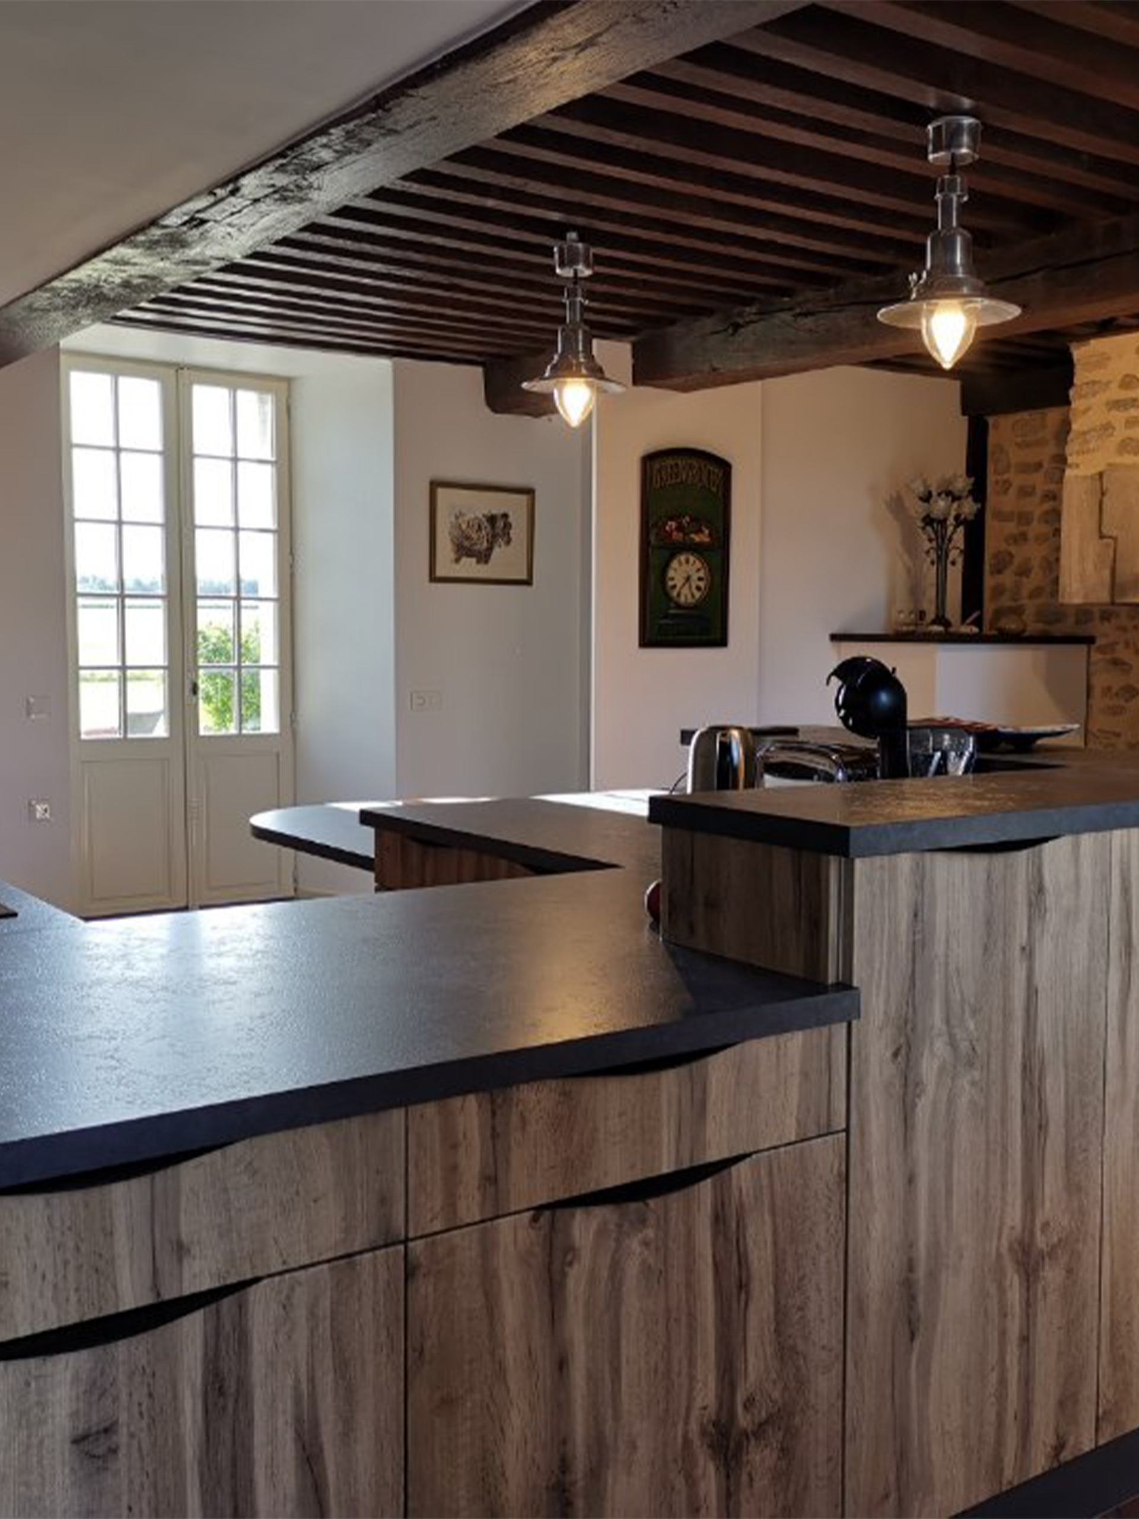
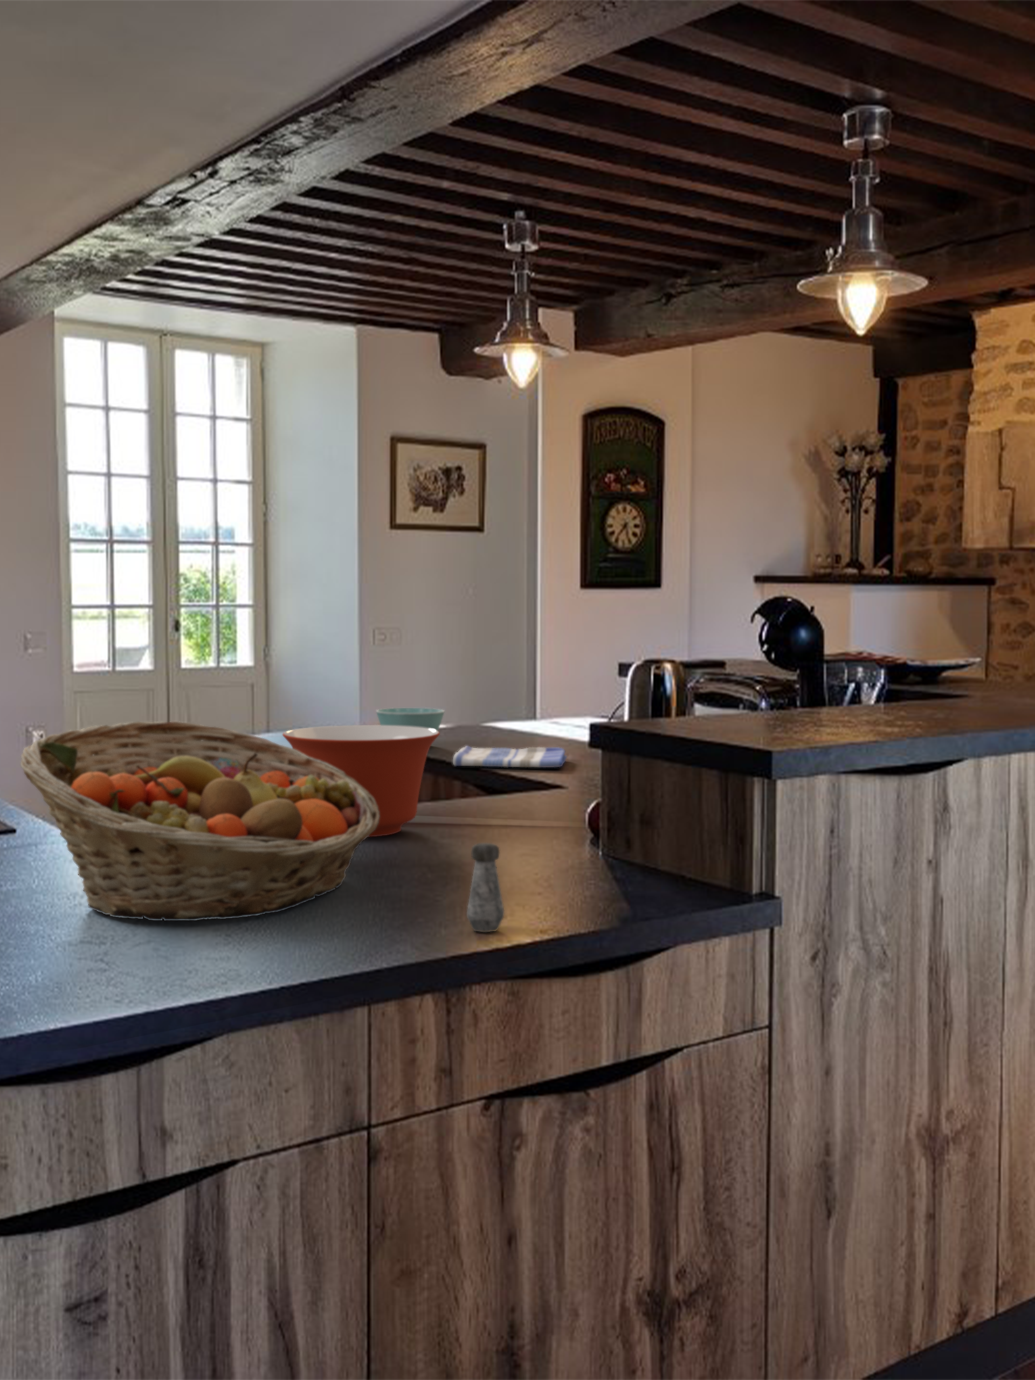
+ fruit basket (209, 811)
+ salt shaker (485, 887)
+ bowl (410, 726)
+ mixing bowl (362, 781)
+ dish towel (510, 756)
